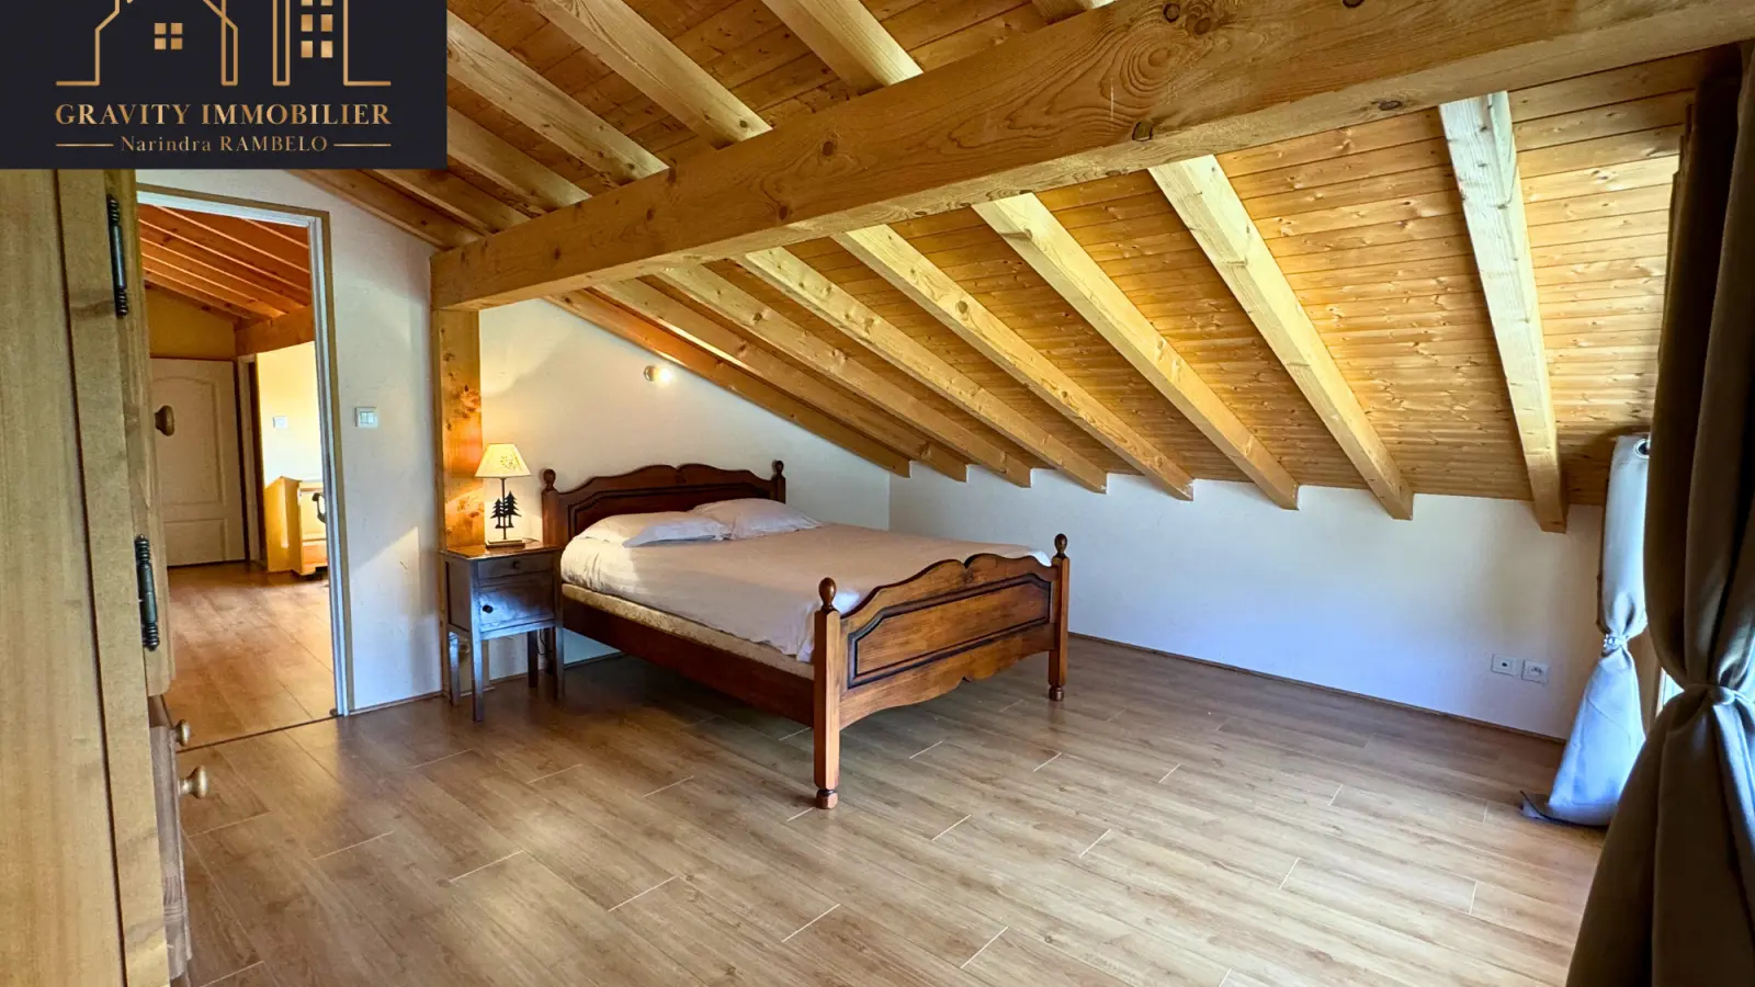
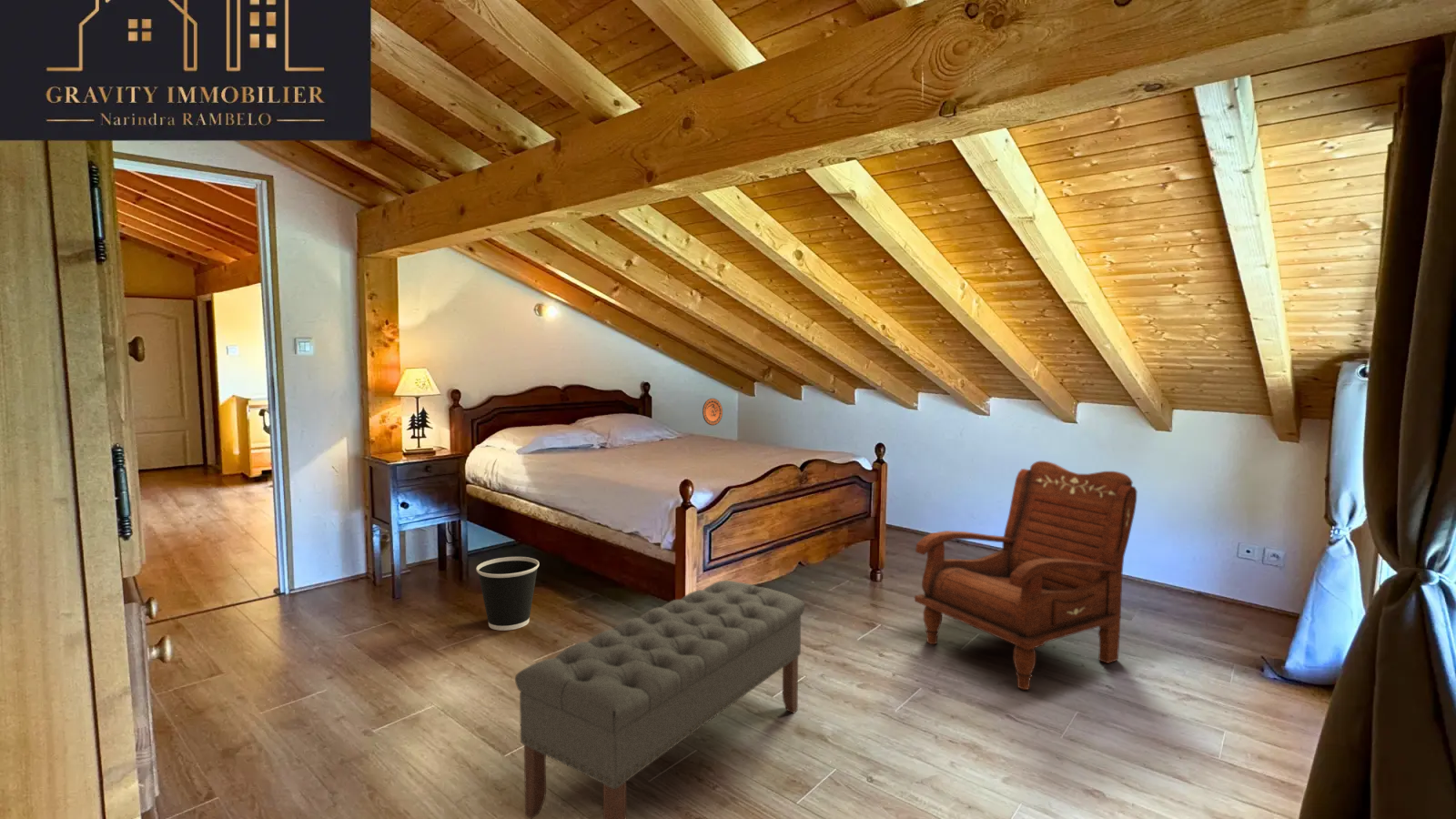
+ armchair (1024, 561)
+ wastebasket (508, 593)
+ decorative plate (712, 411)
+ bench (679, 691)
